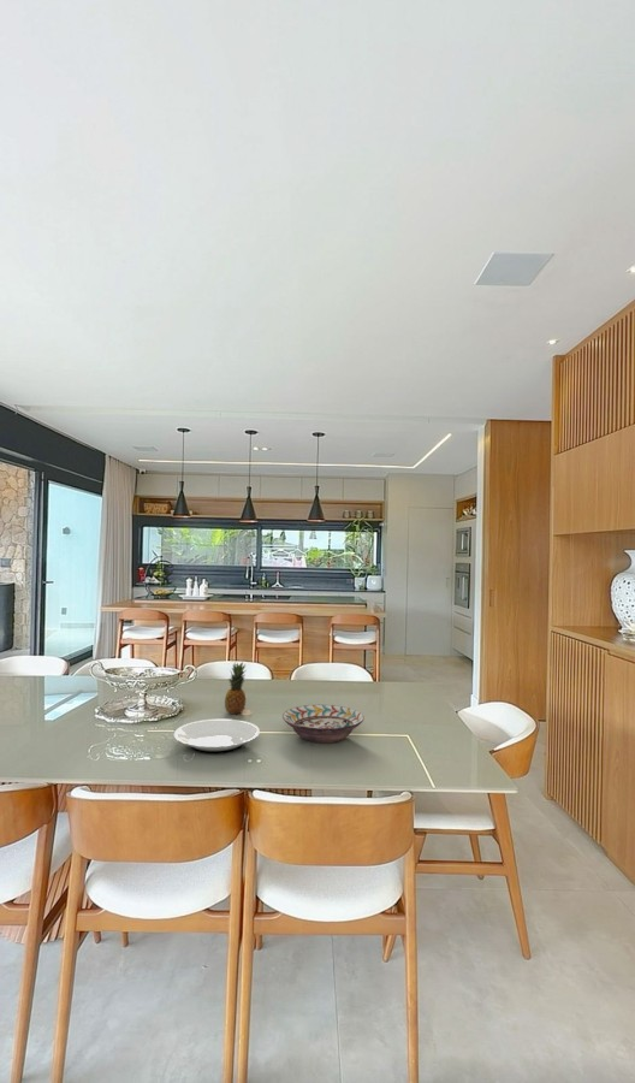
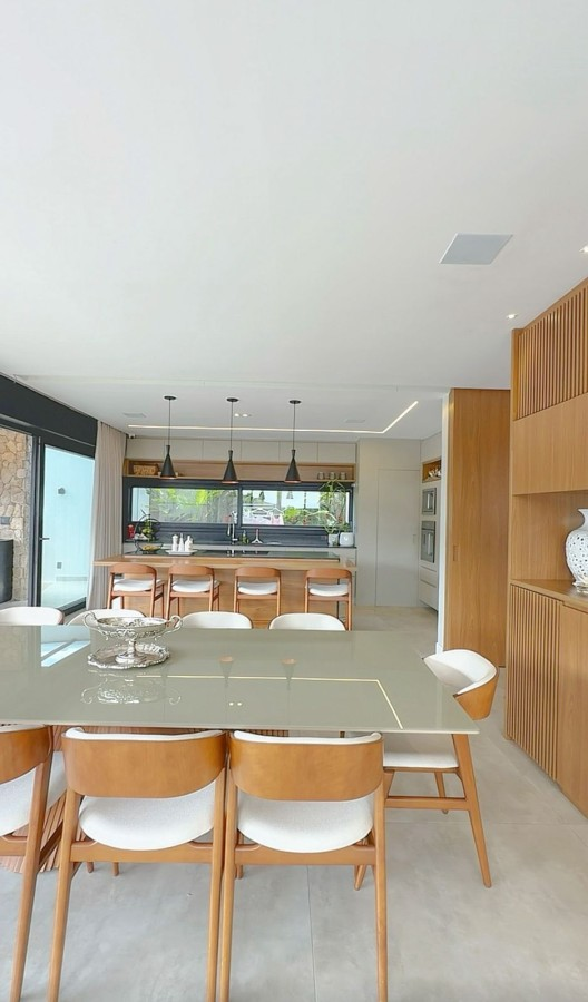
- decorative bowl (322, 726)
- plate (216, 738)
- fruit (235, 686)
